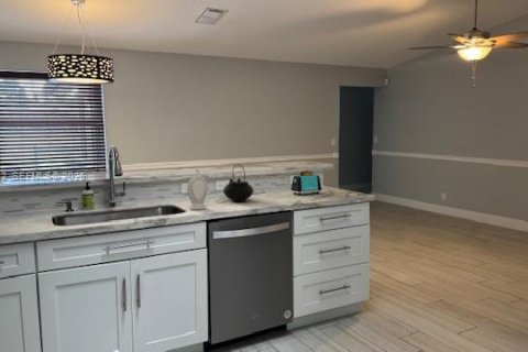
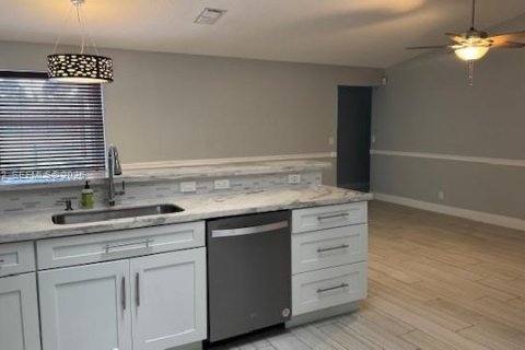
- teapot (237, 182)
- toaster (306, 183)
- soap bottle (198, 188)
